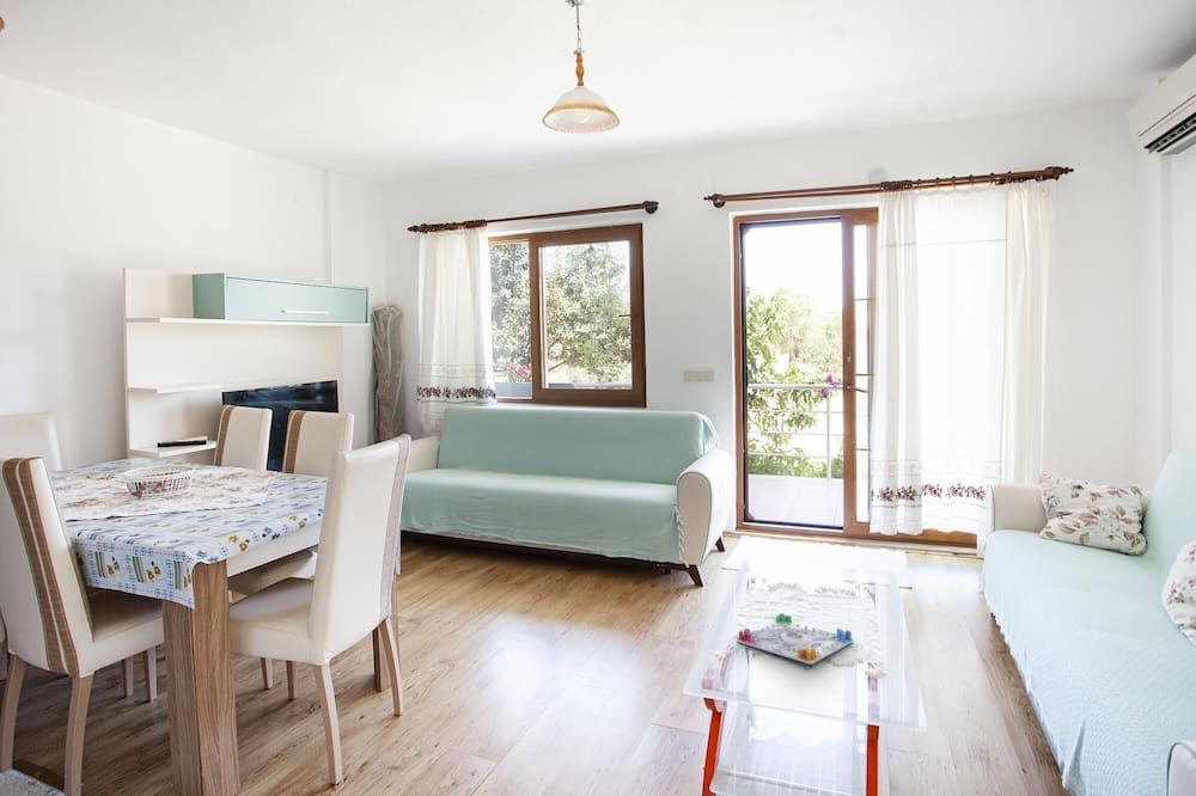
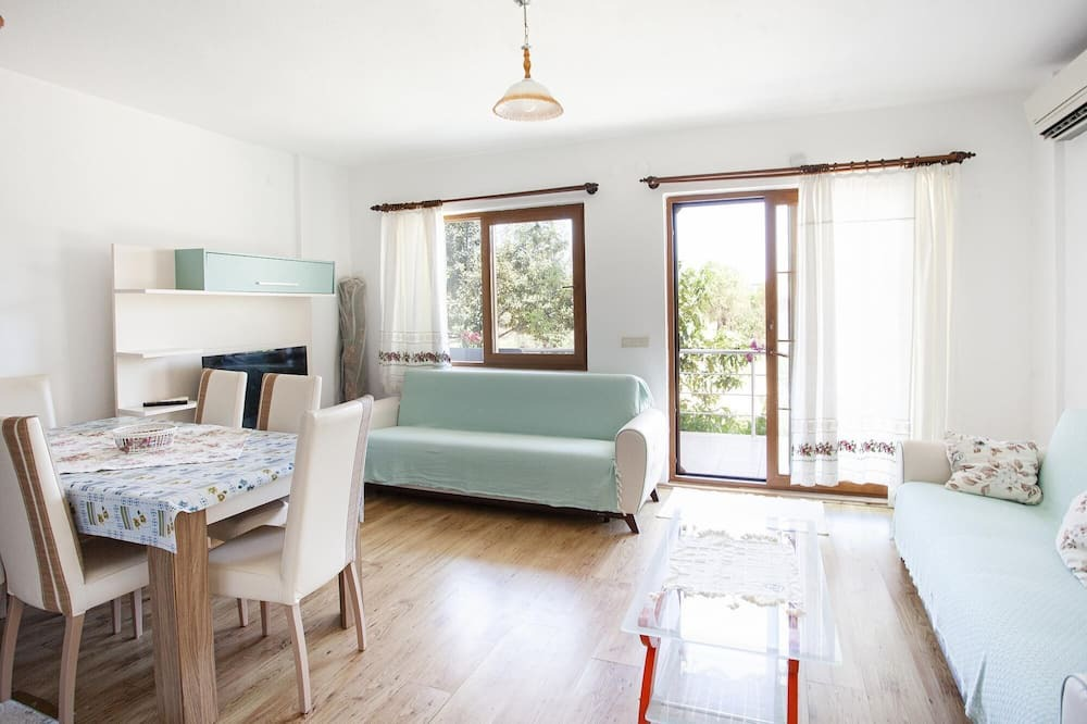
- board game (794, 636)
